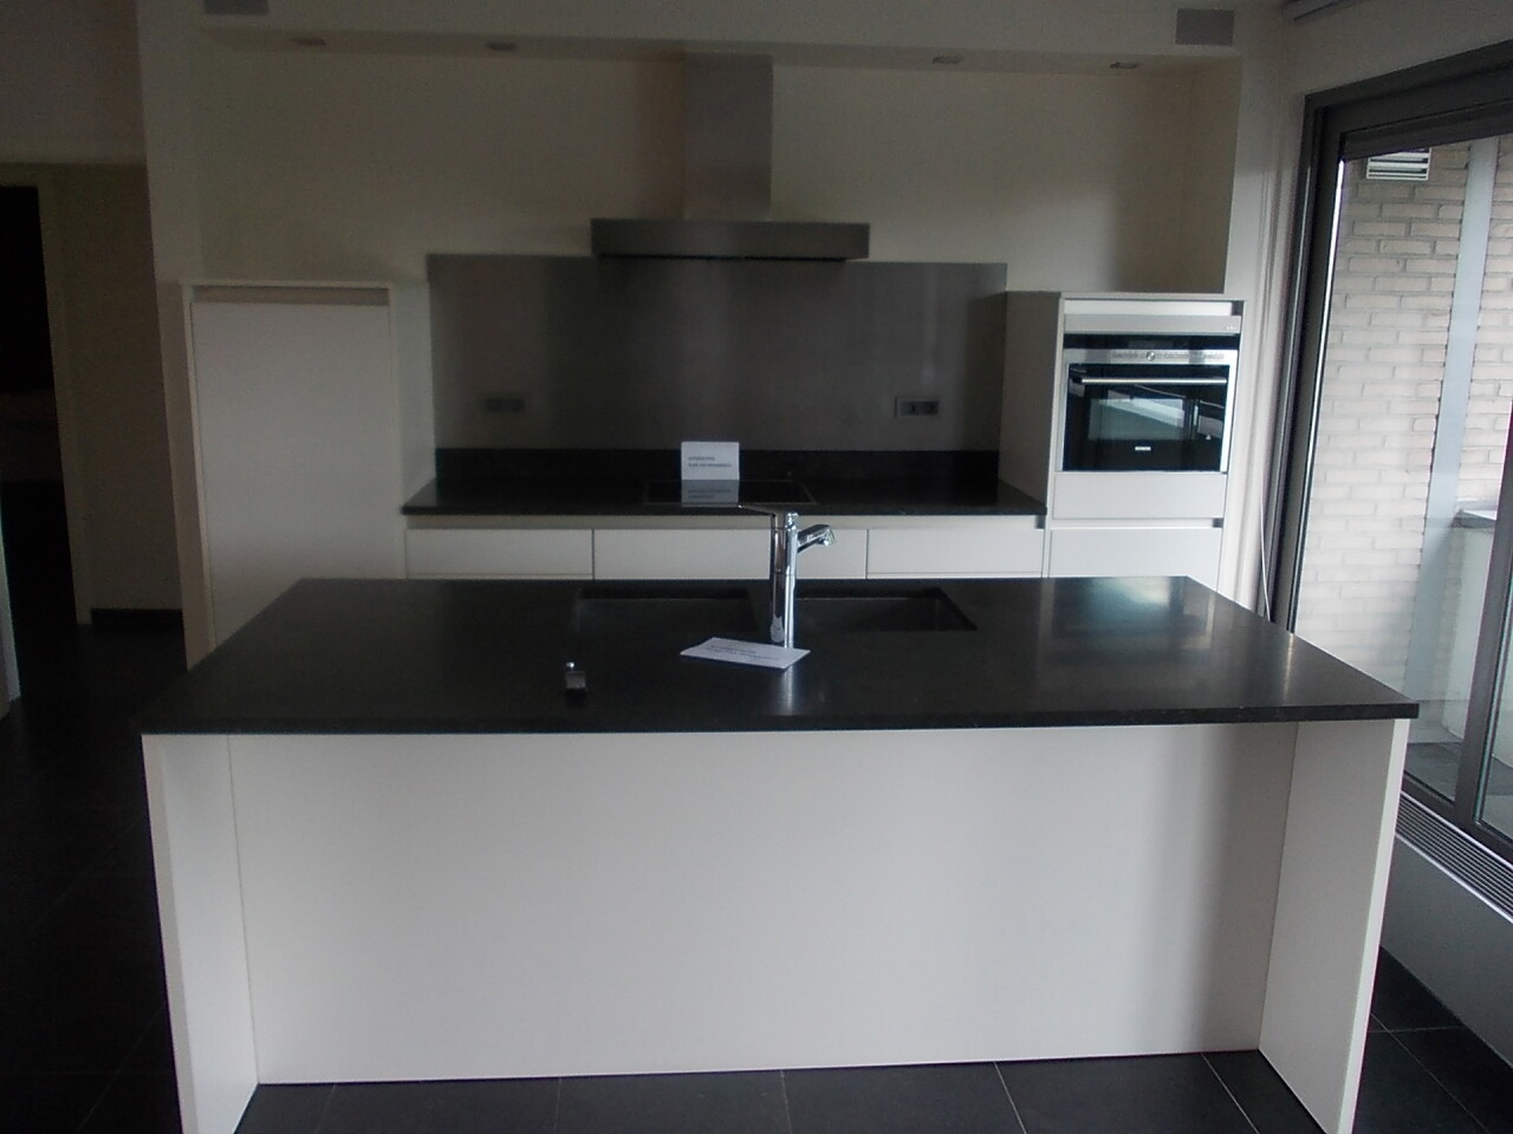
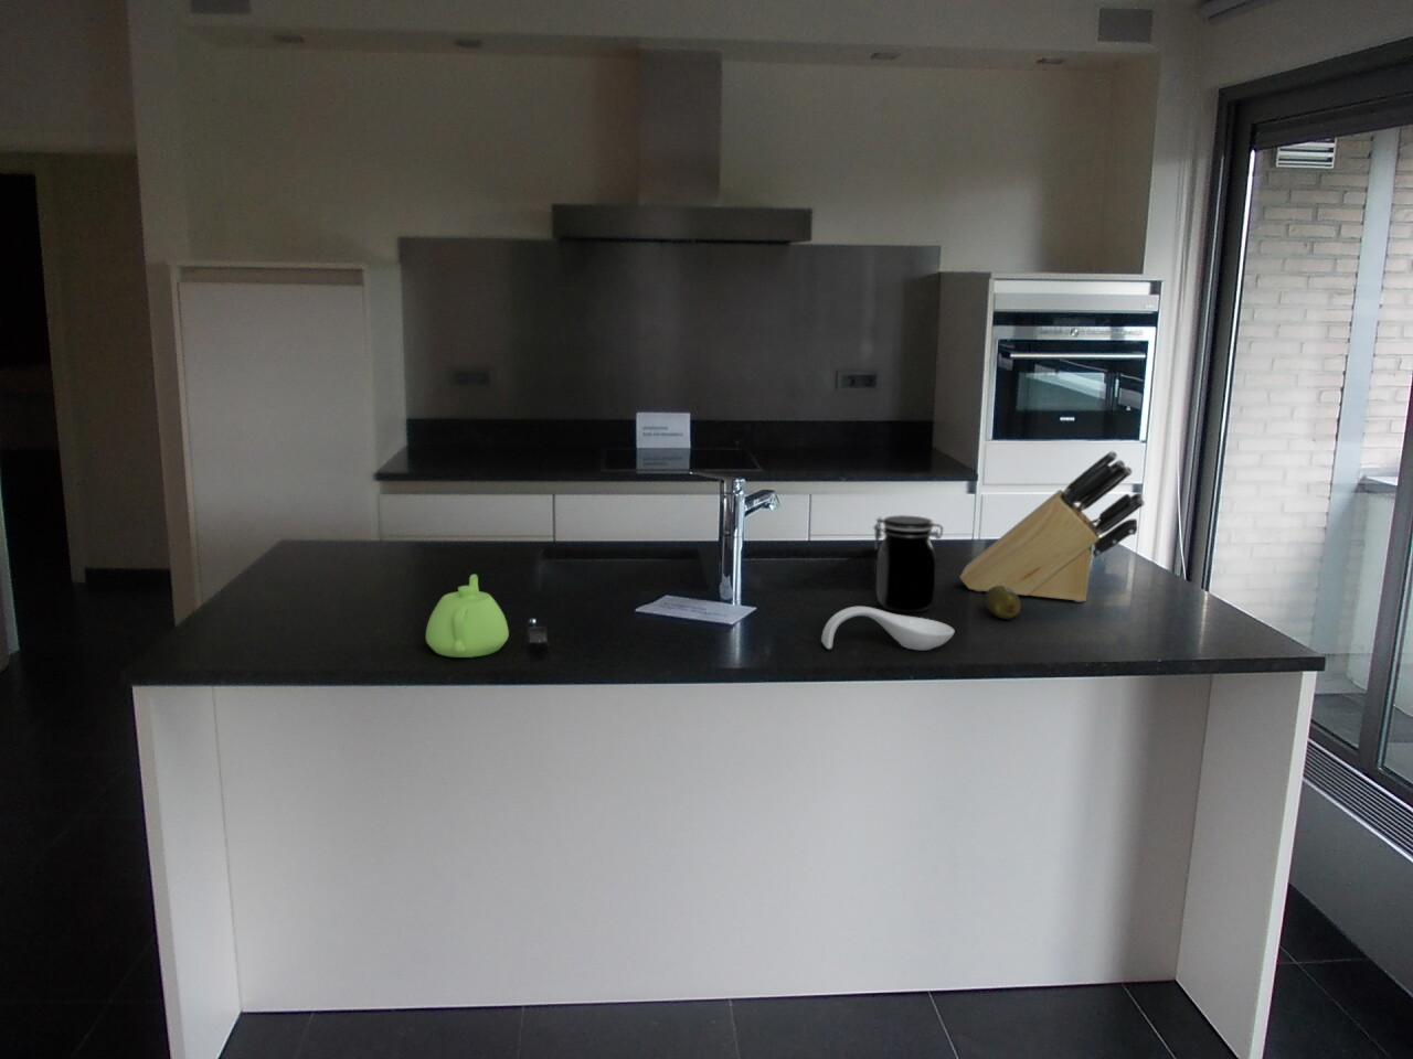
+ jar (906, 564)
+ knife block (1051, 522)
+ teapot (467, 615)
+ spoon rest (889, 626)
+ fruit (1002, 602)
